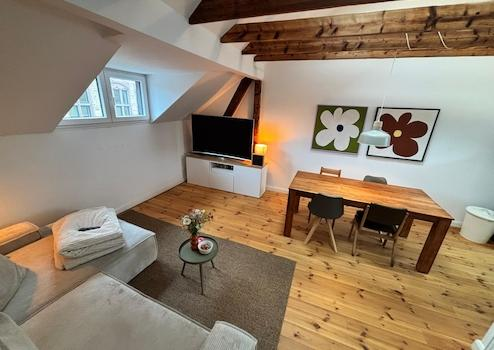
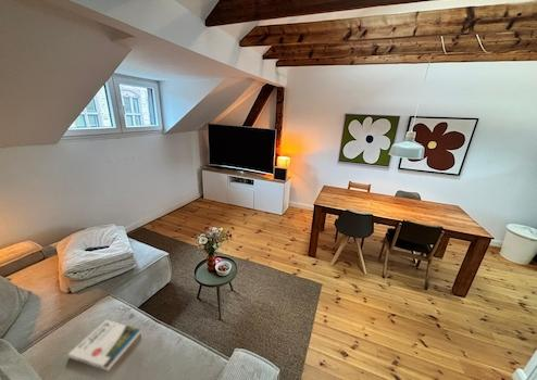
+ book (107, 342)
